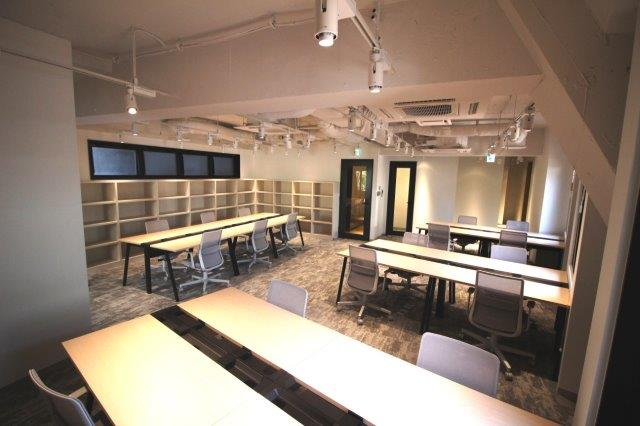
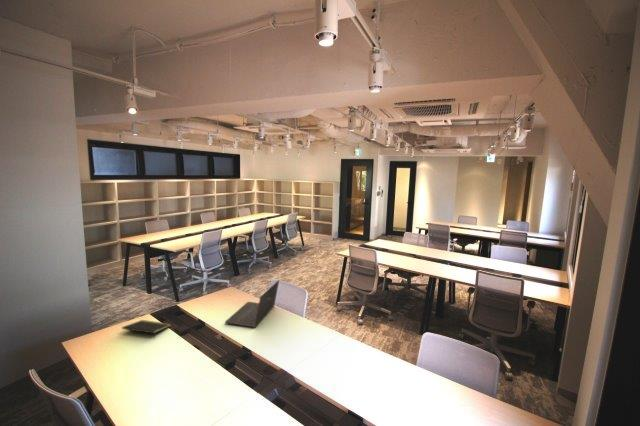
+ laptop (253, 302)
+ notepad (147, 326)
